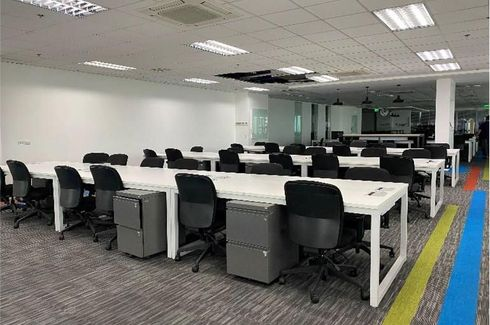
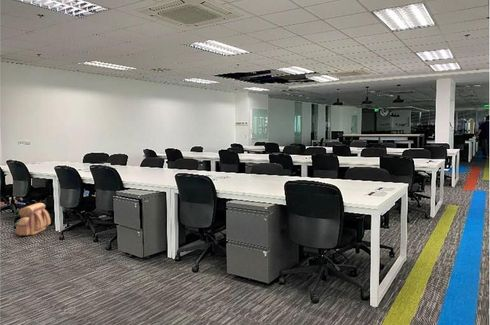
+ backpack (32, 218)
